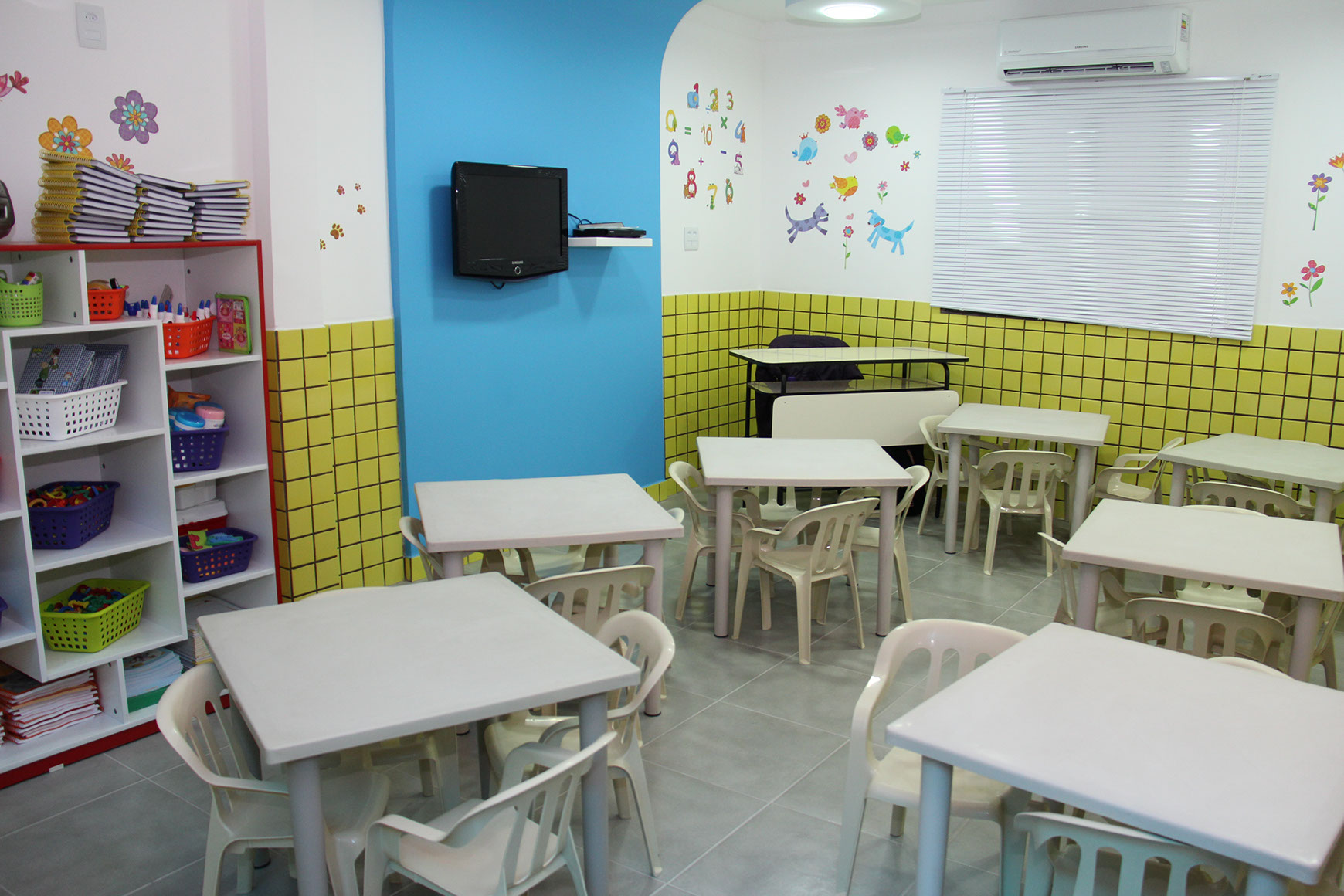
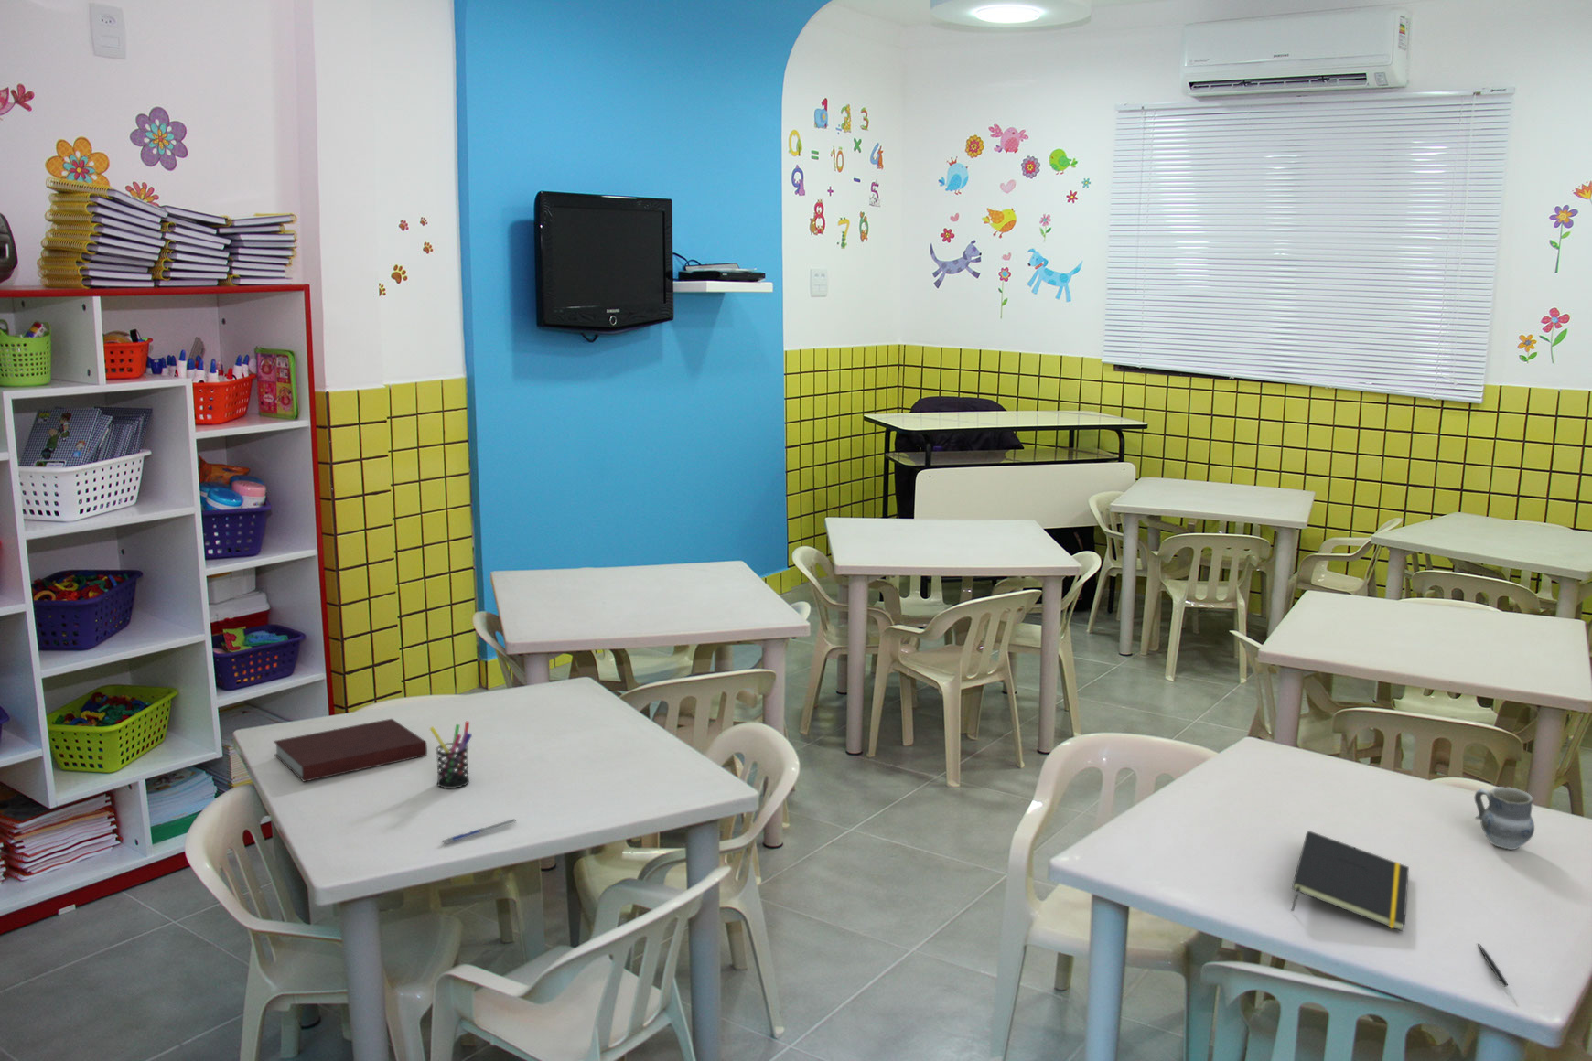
+ pen holder (455, 751)
+ notebook (351, 748)
+ notepad (1352, 877)
+ pen (481, 830)
+ cup (1502, 817)
+ pen (1492, 963)
